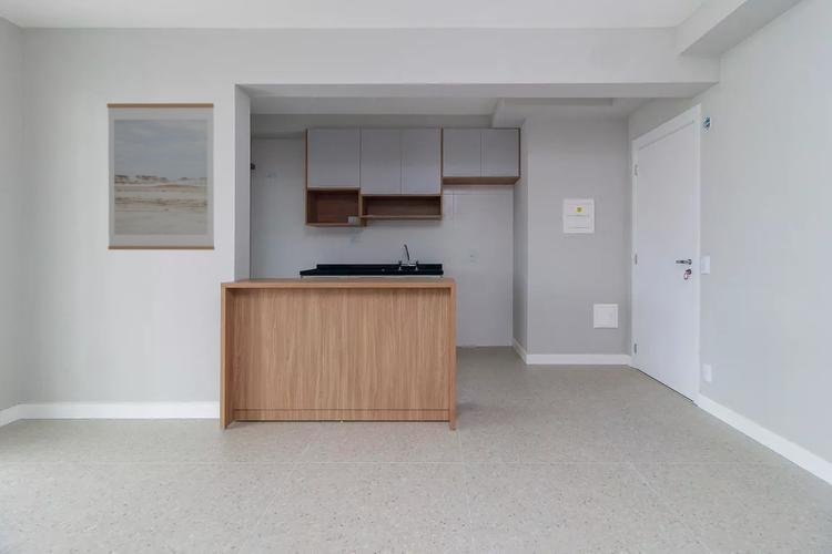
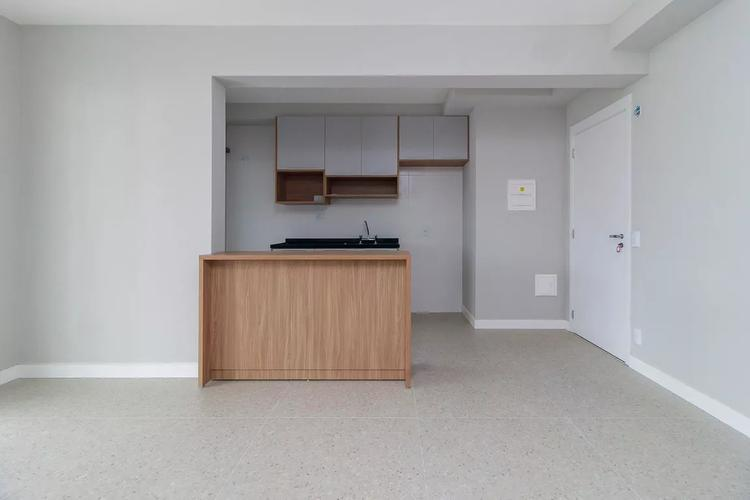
- wall art (161, 176)
